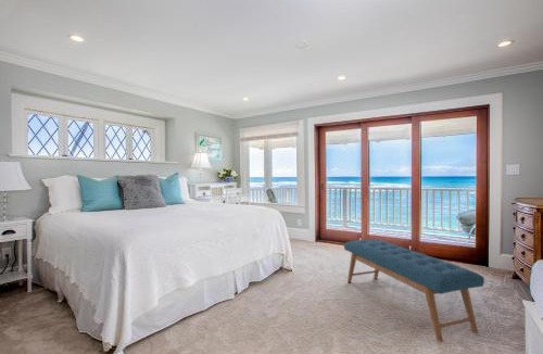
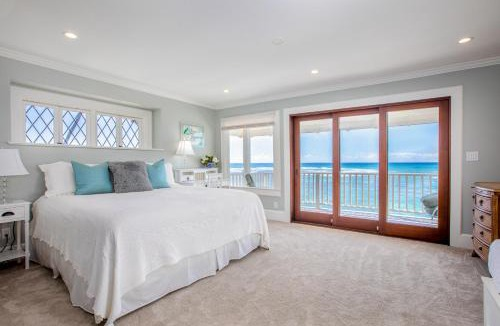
- bench (400, 277)
